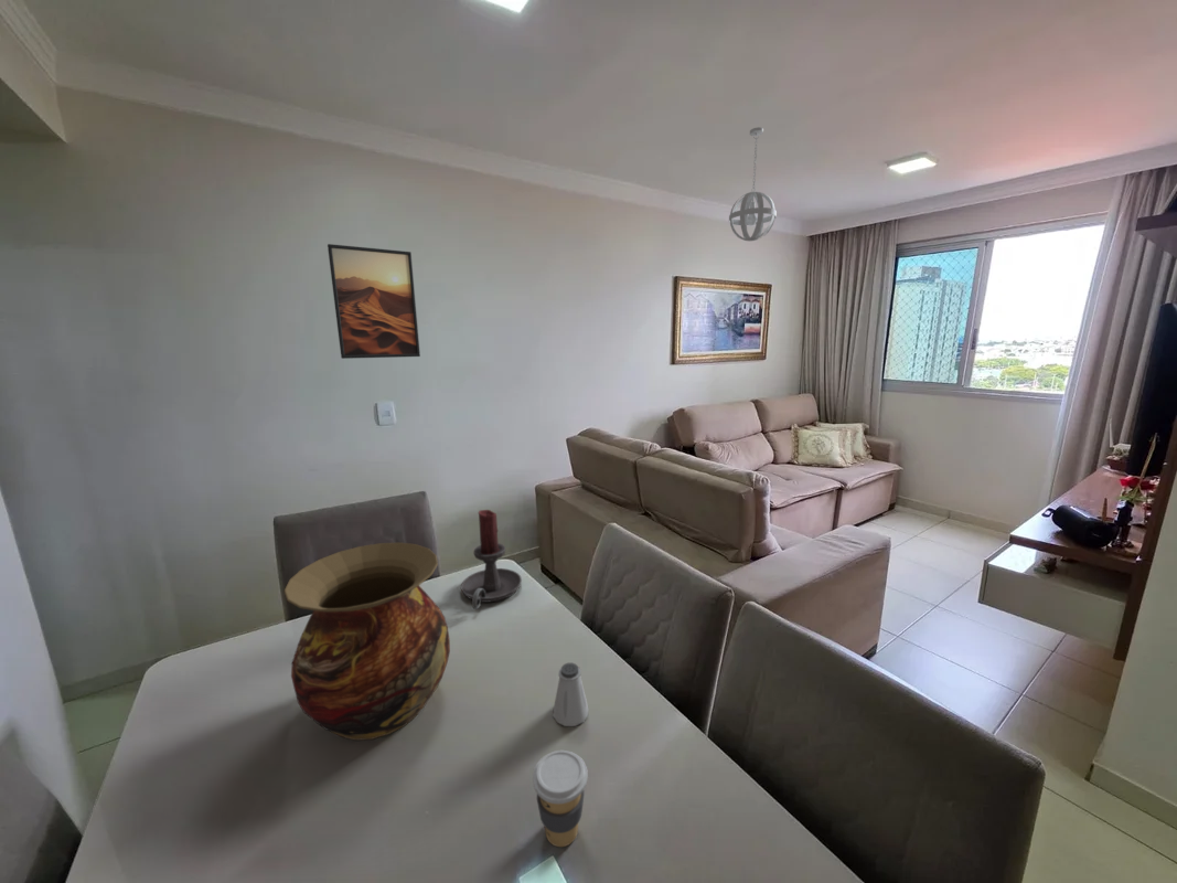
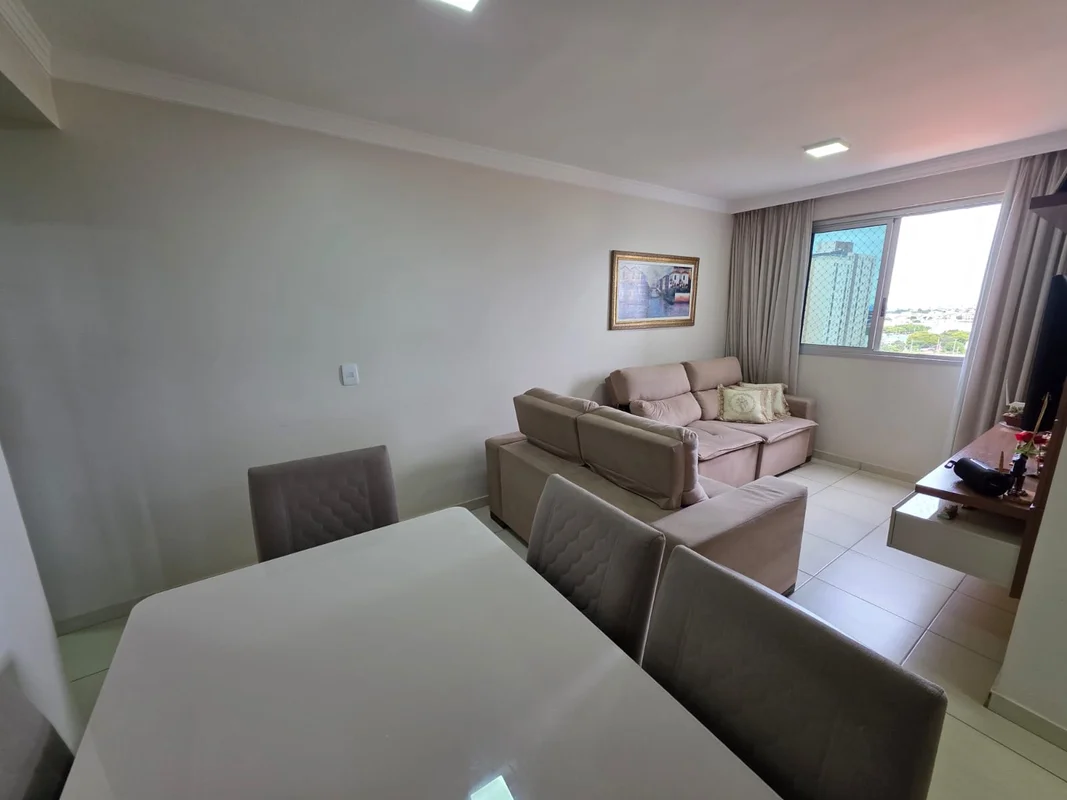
- candle holder (486, 554)
- coffee cup (560, 800)
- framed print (376, 304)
- saltshaker (569, 690)
- pendant light (753, 187)
- vase (374, 639)
